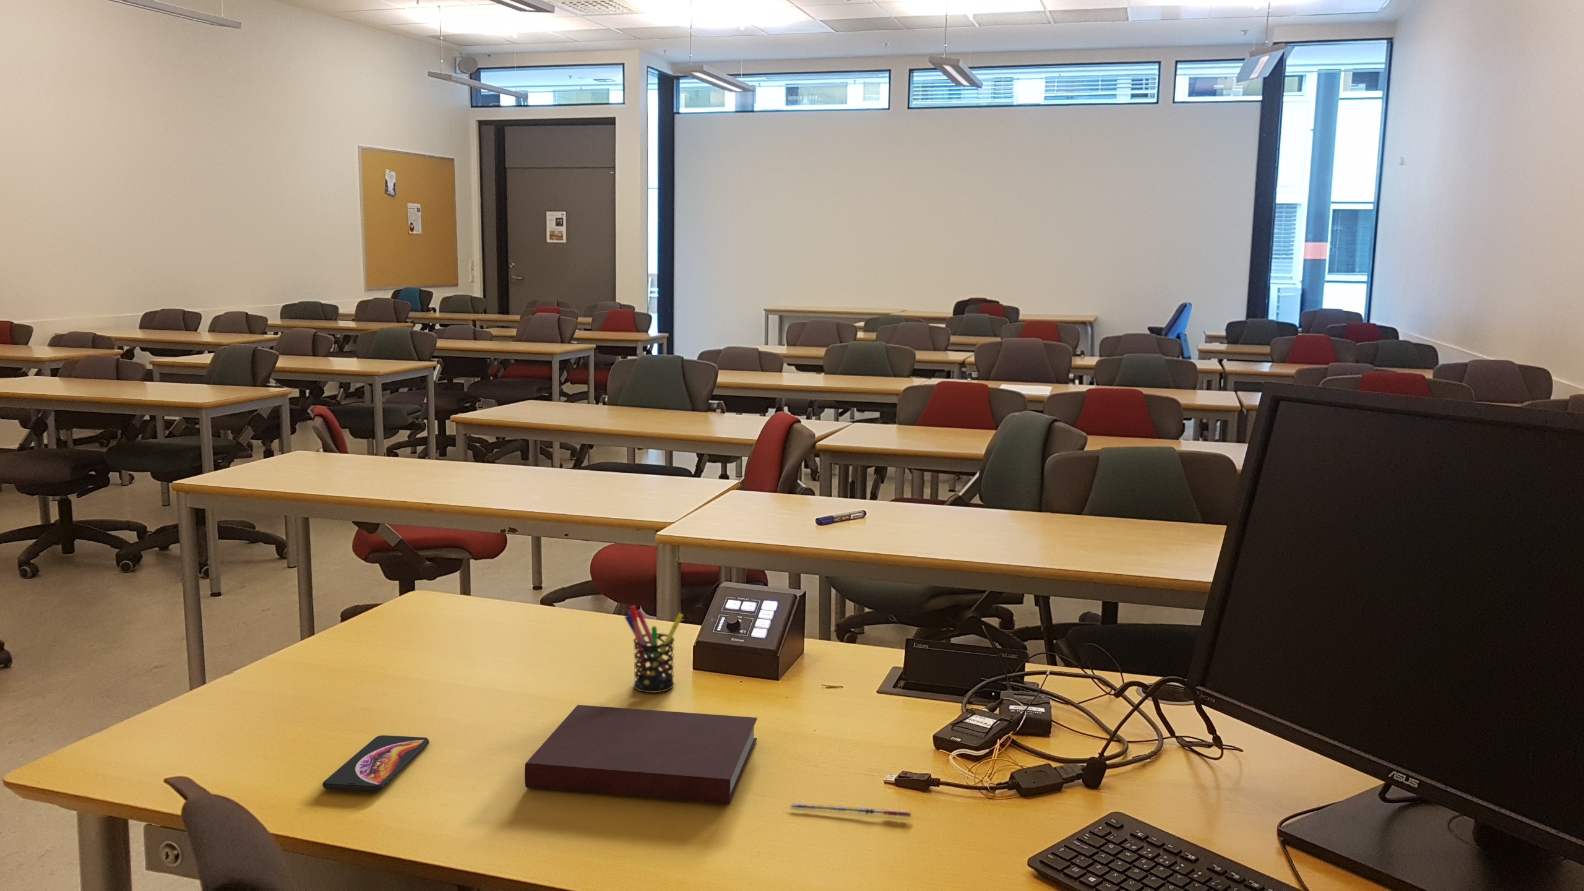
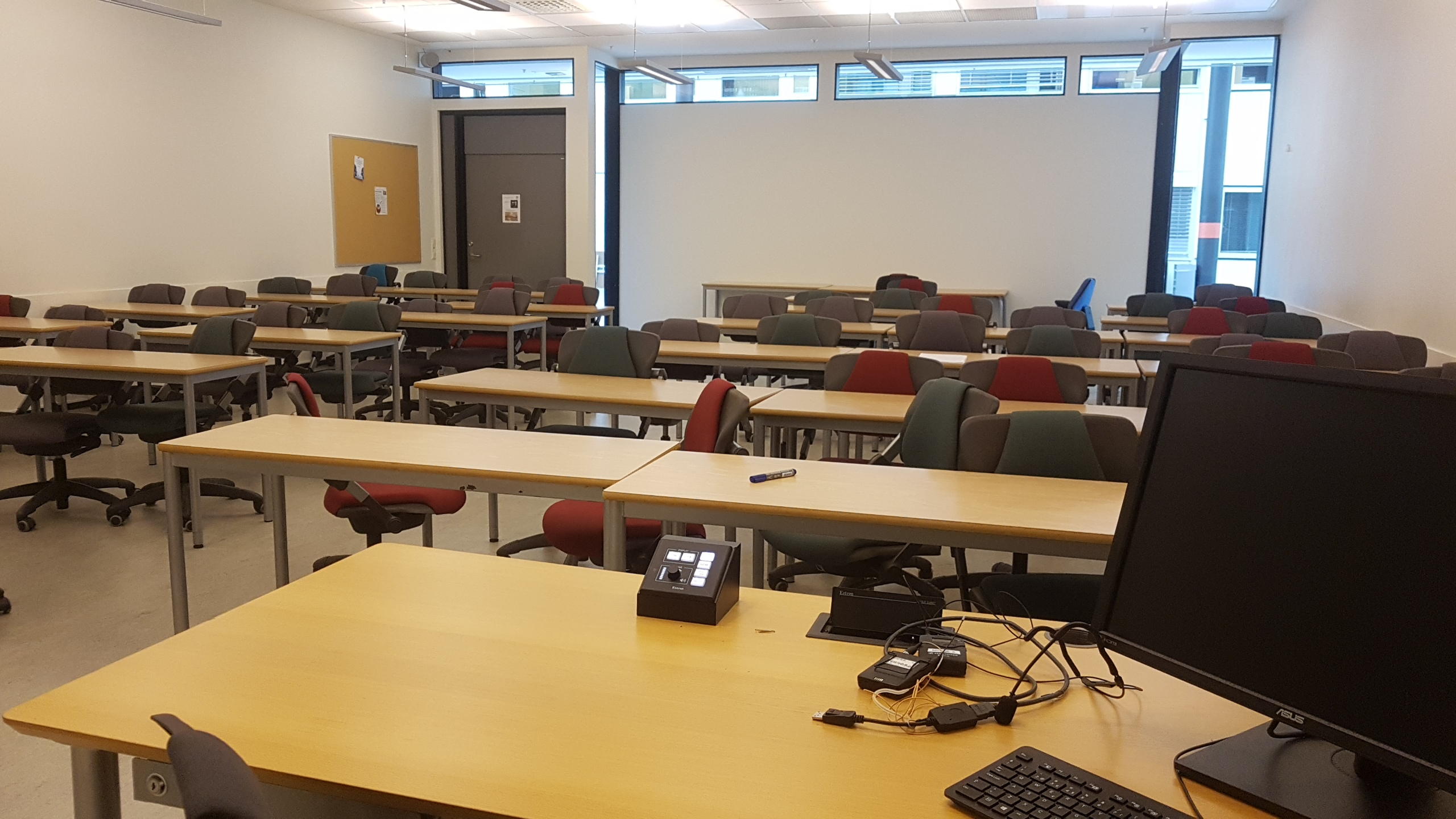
- pen holder (652, 647)
- pen (850, 809)
- notebook (647, 751)
- smartphone (379, 762)
